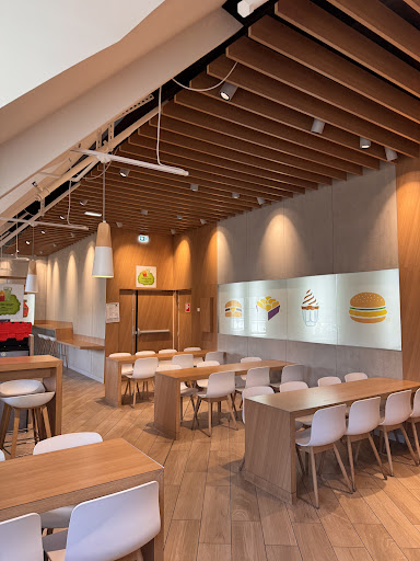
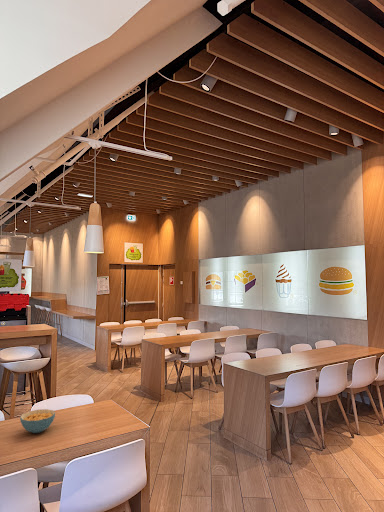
+ cereal bowl (37, 422)
